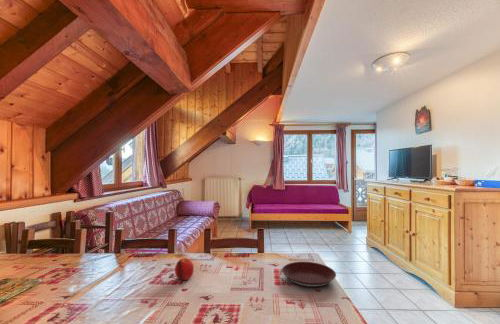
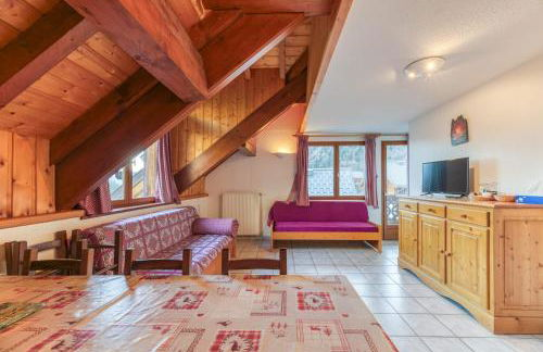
- plate (308, 274)
- fruit (184, 268)
